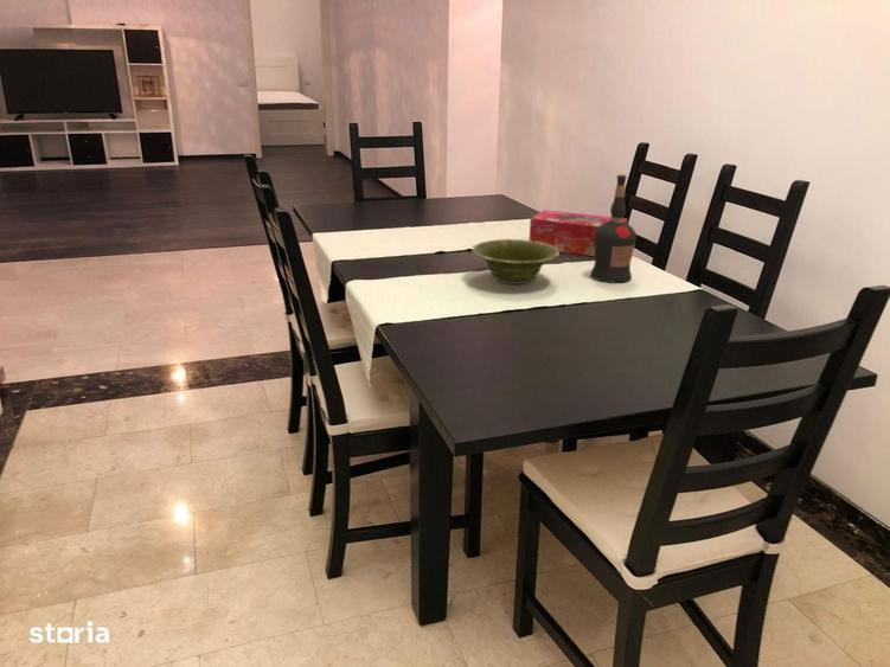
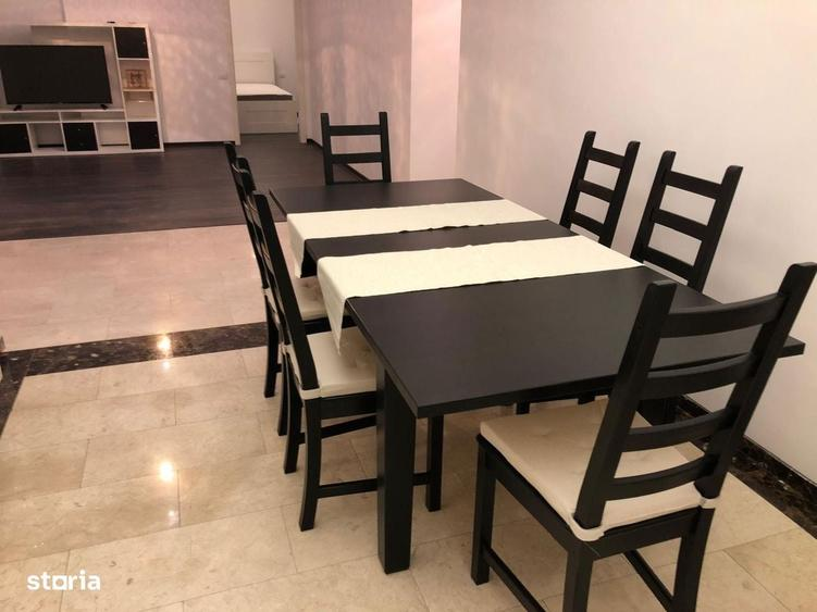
- tissue box (577, 233)
- liquor bottle (616, 226)
- dish (514, 265)
